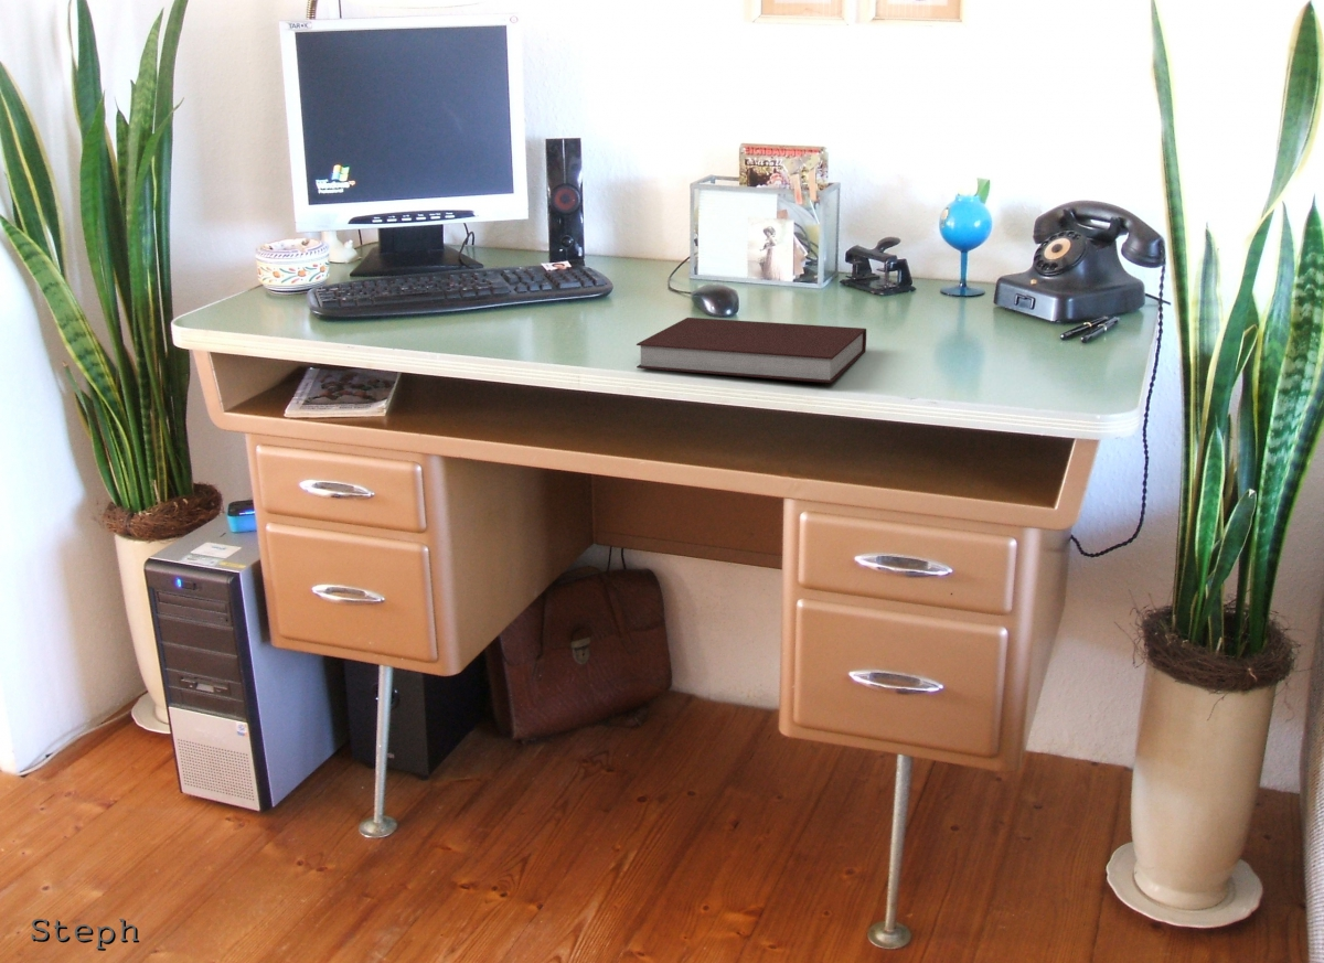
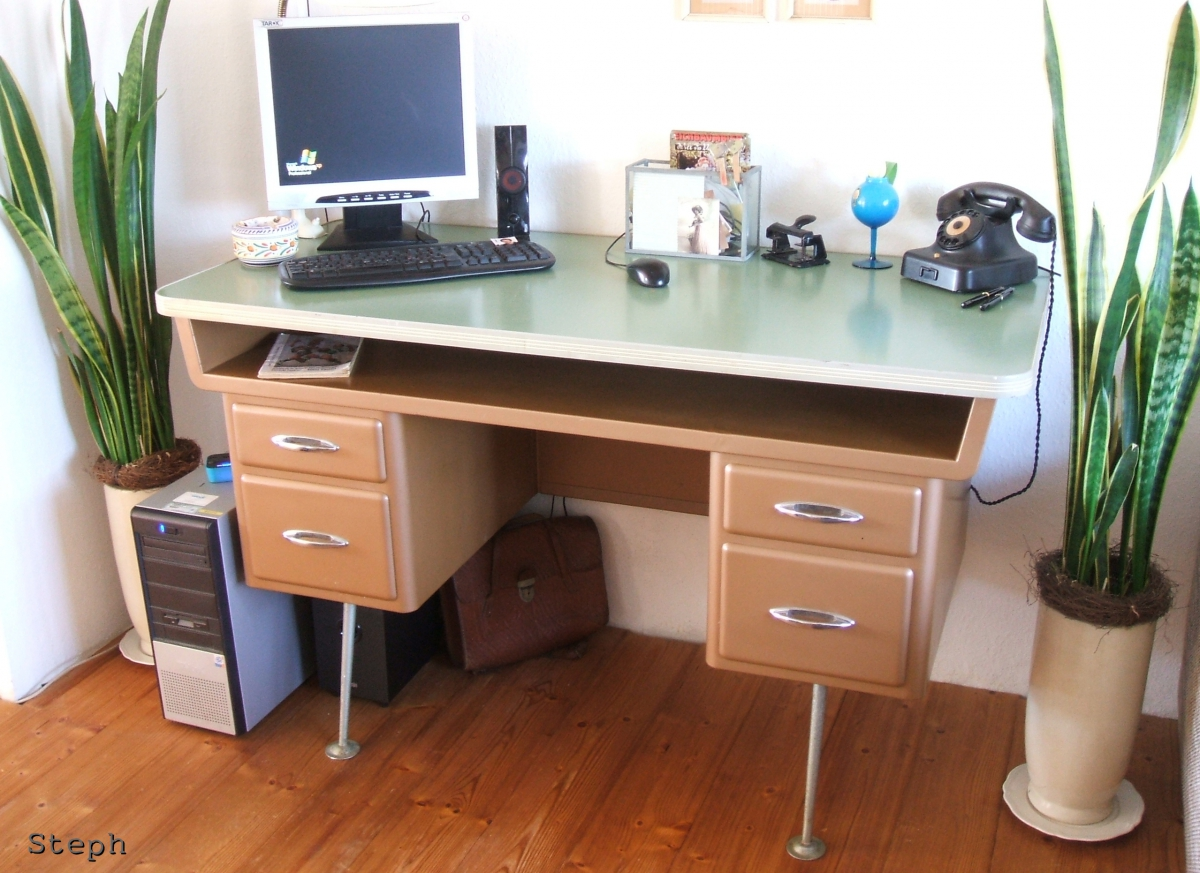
- notebook (754, 347)
